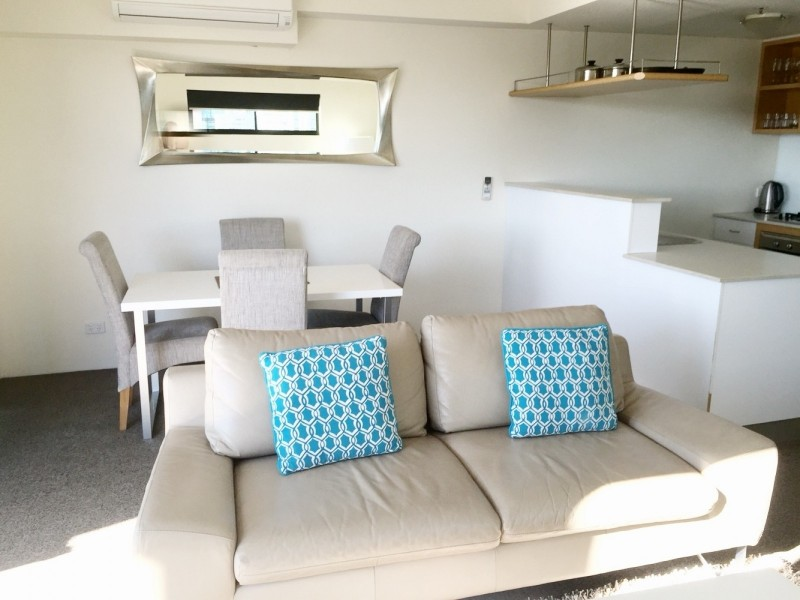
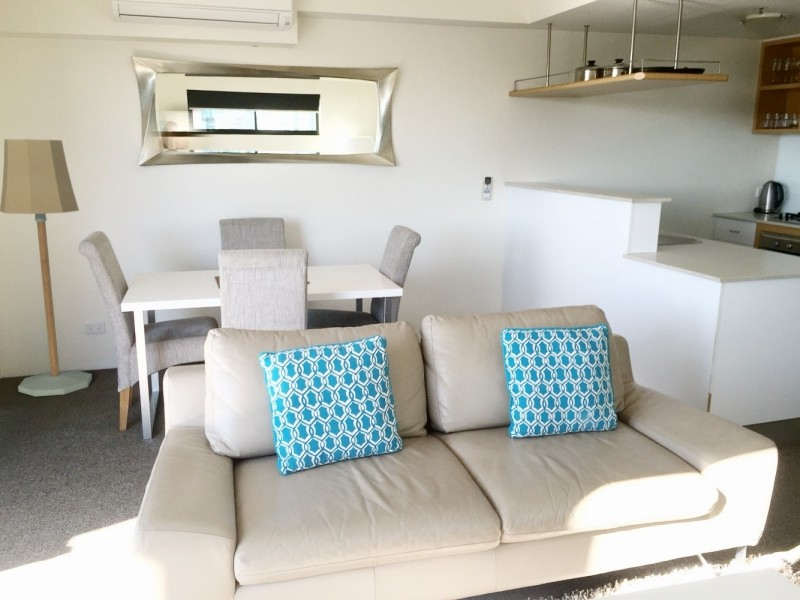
+ floor lamp (45, 267)
